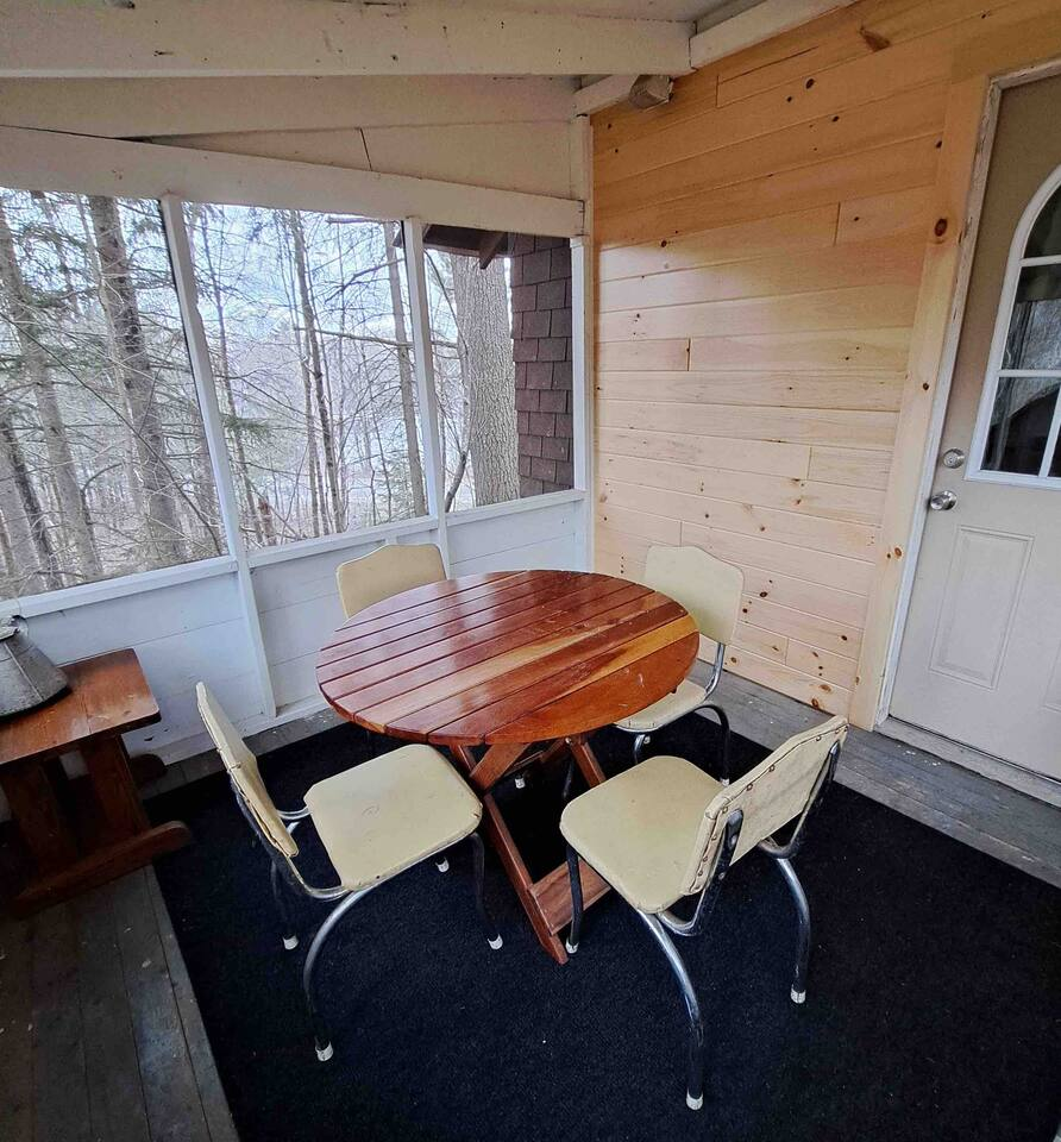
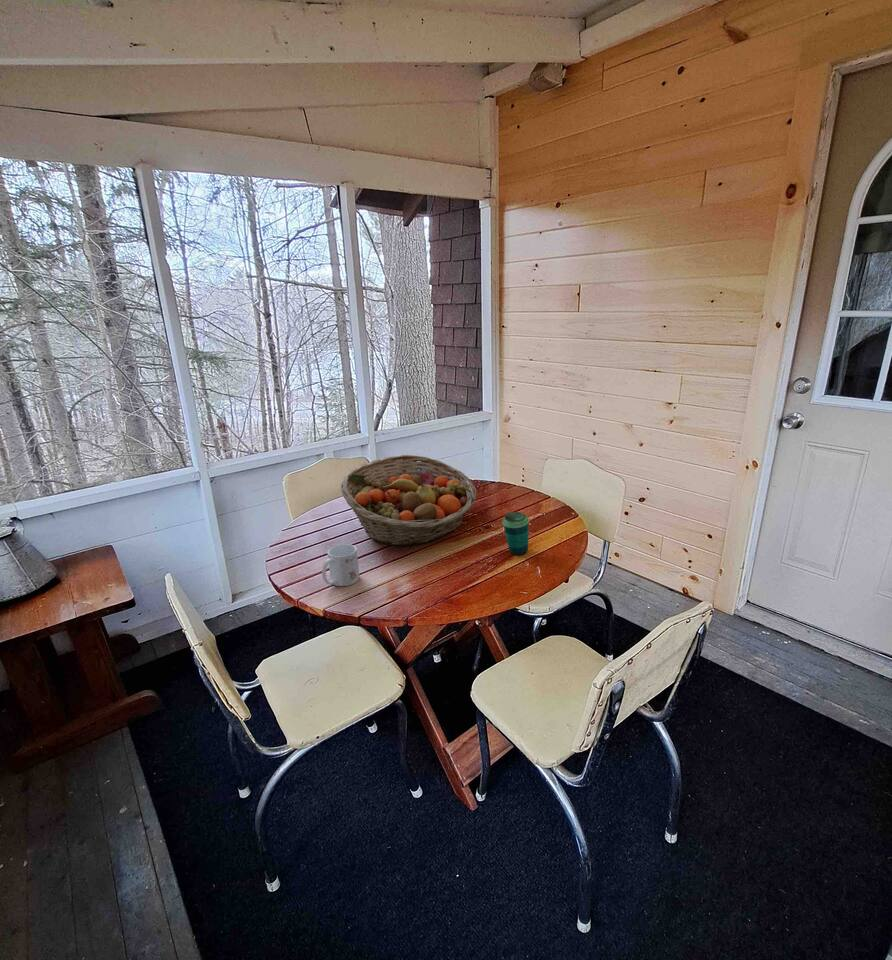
+ cup (515, 533)
+ mug (338, 567)
+ fruit basket (410, 497)
